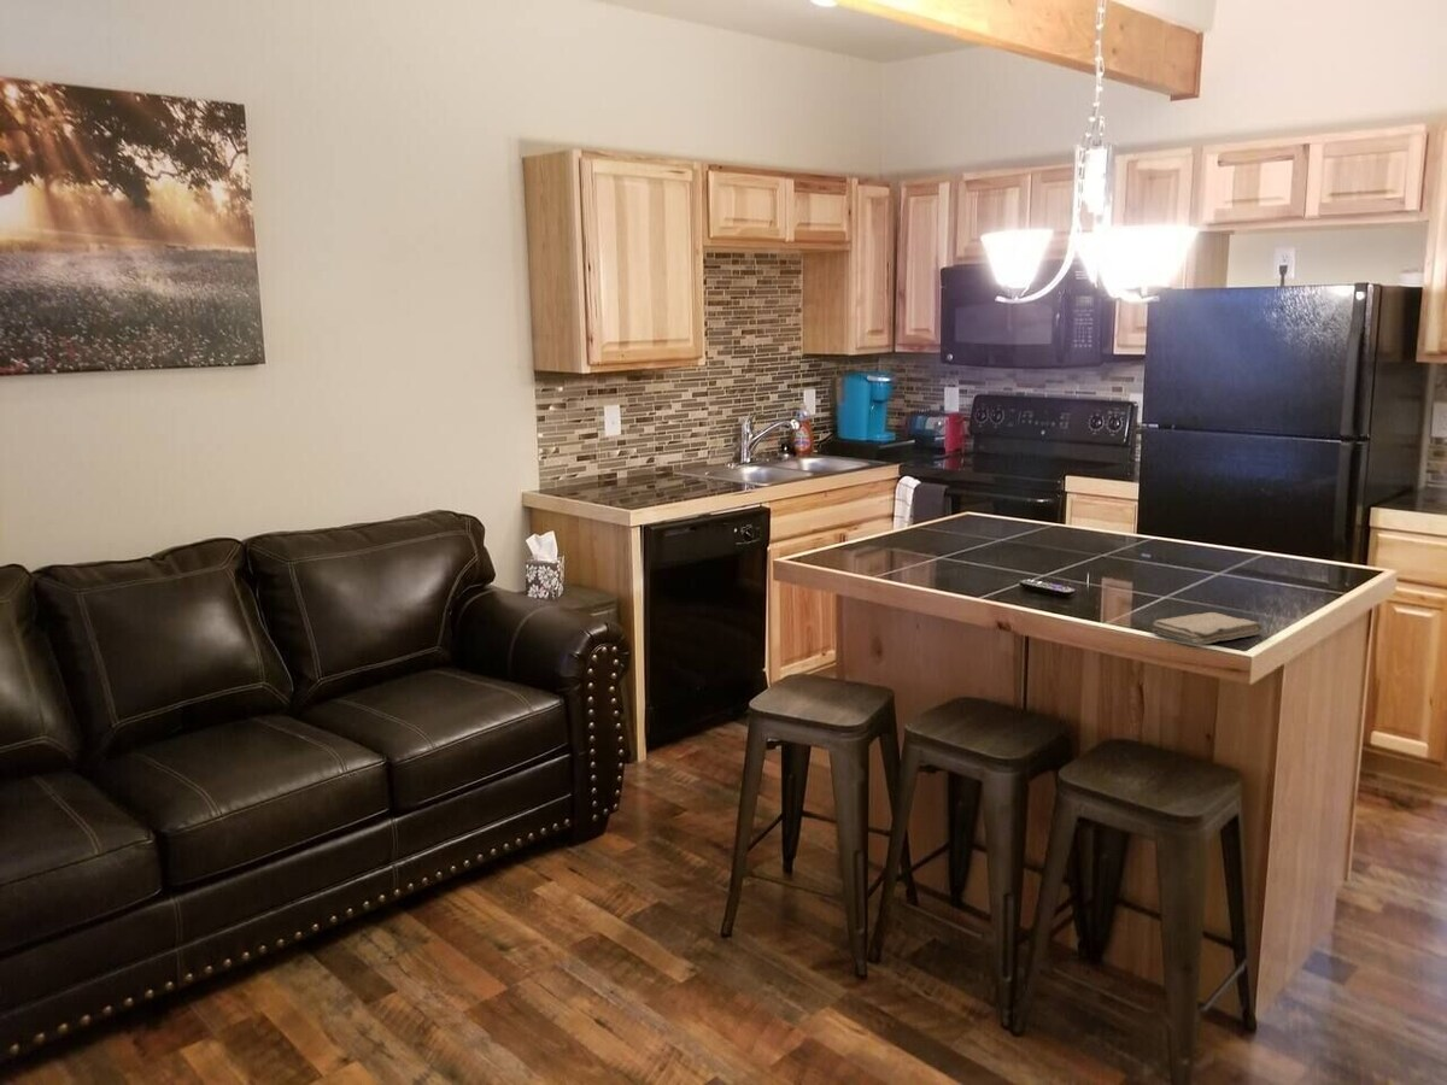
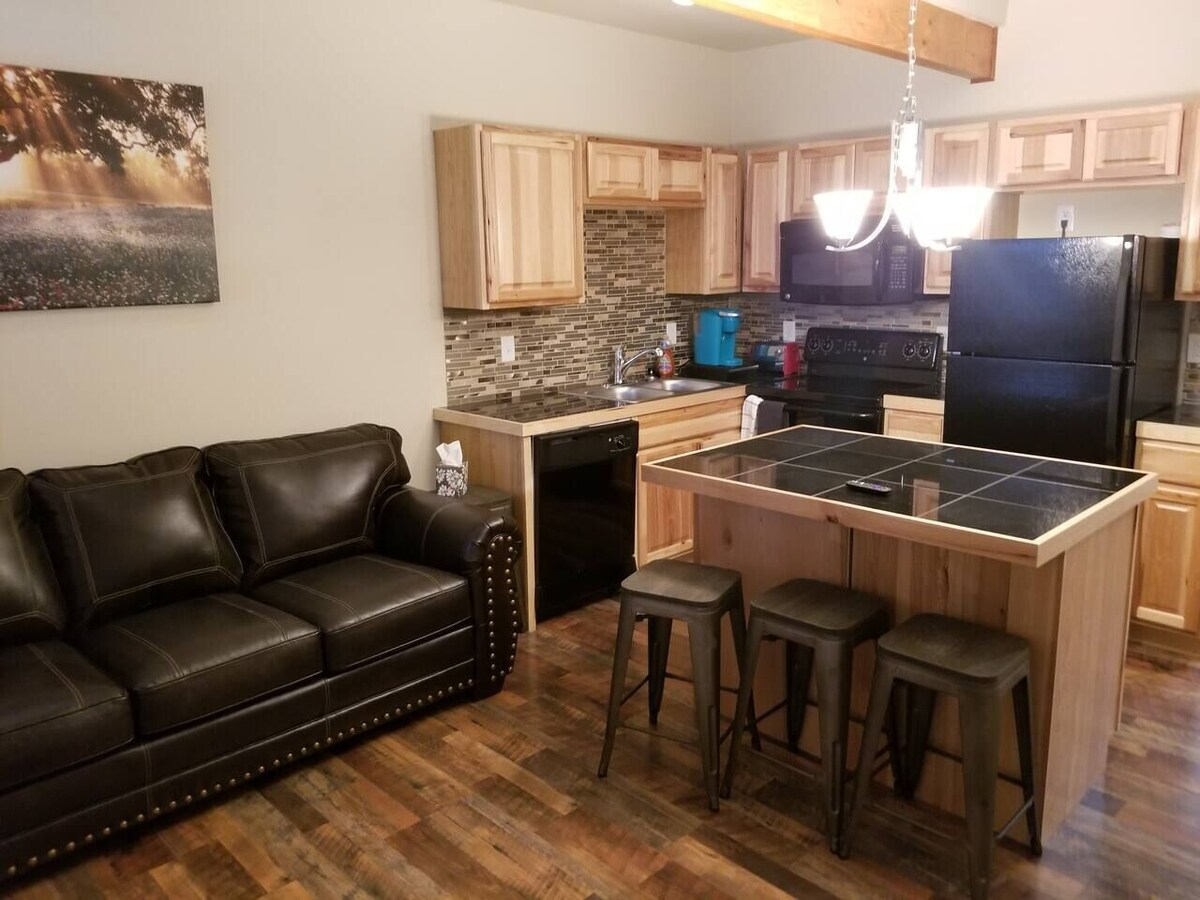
- washcloth (1205, 626)
